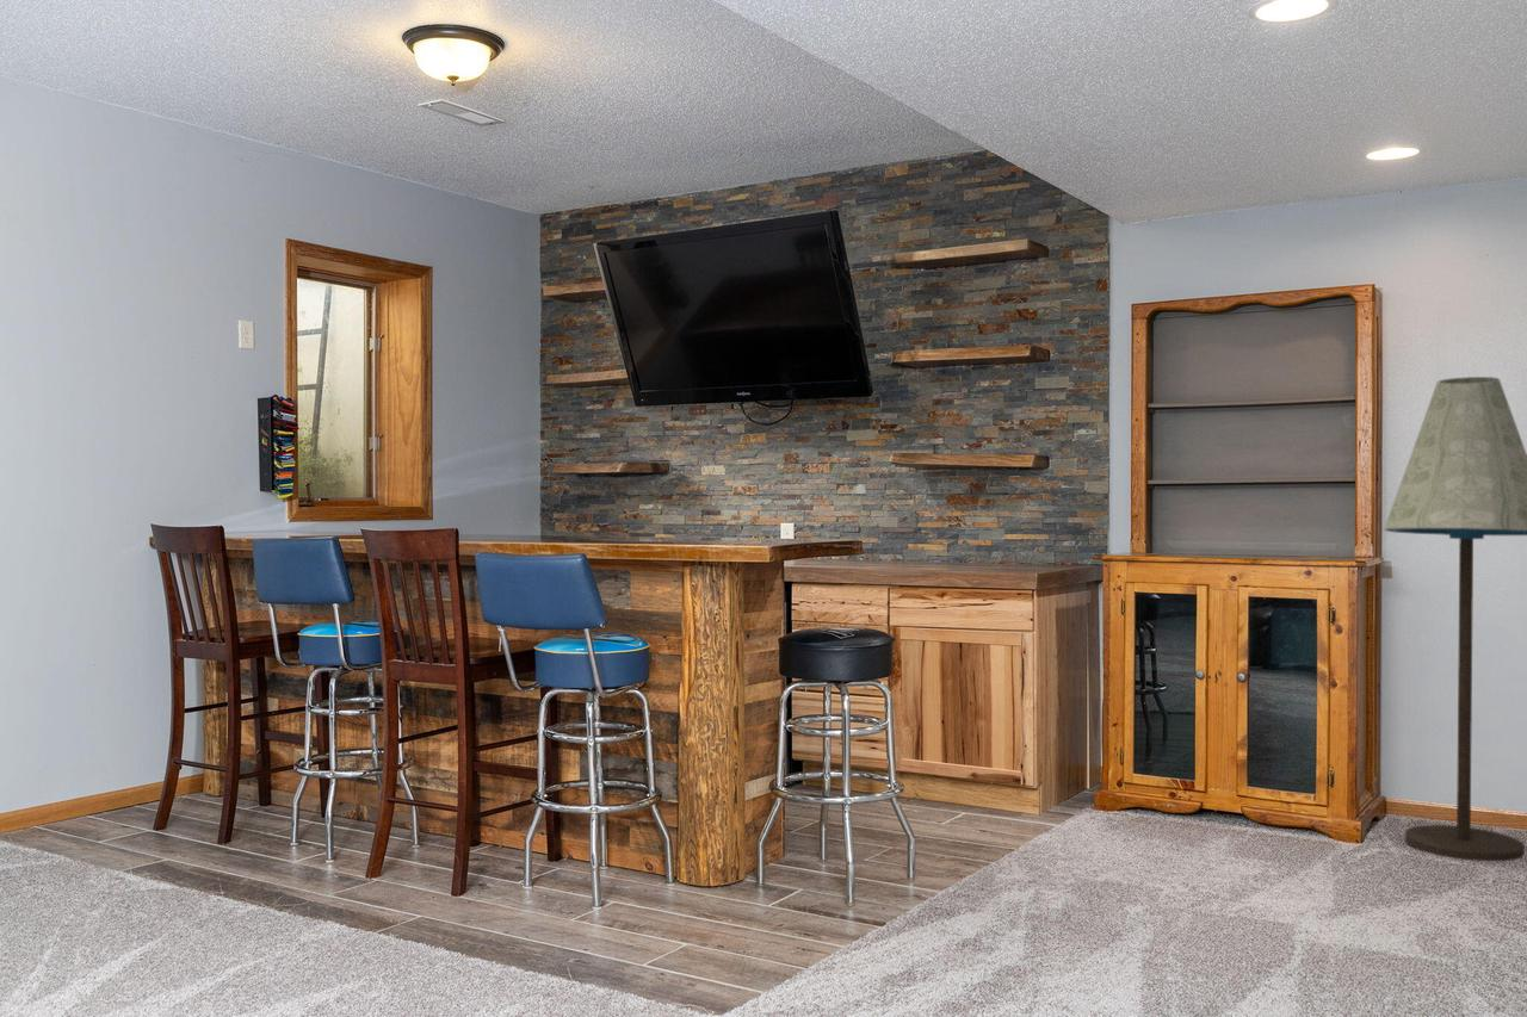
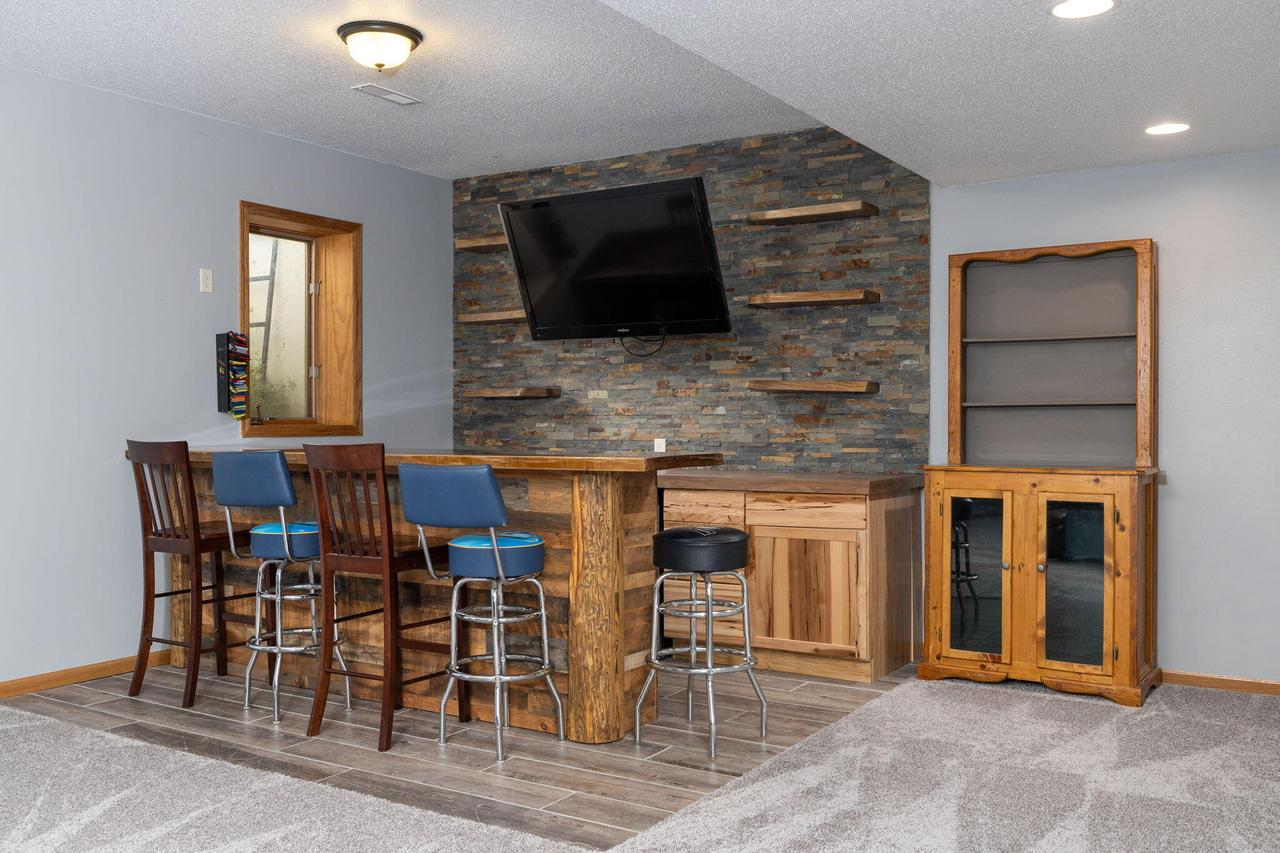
- floor lamp (1465, 610)
